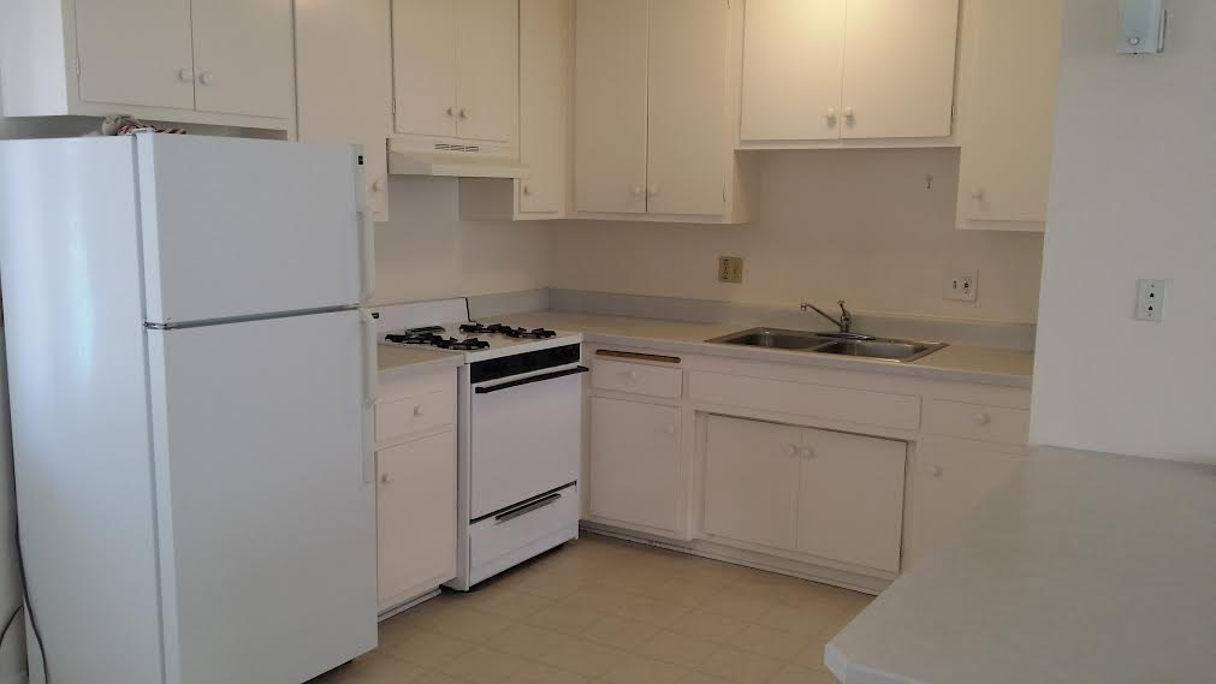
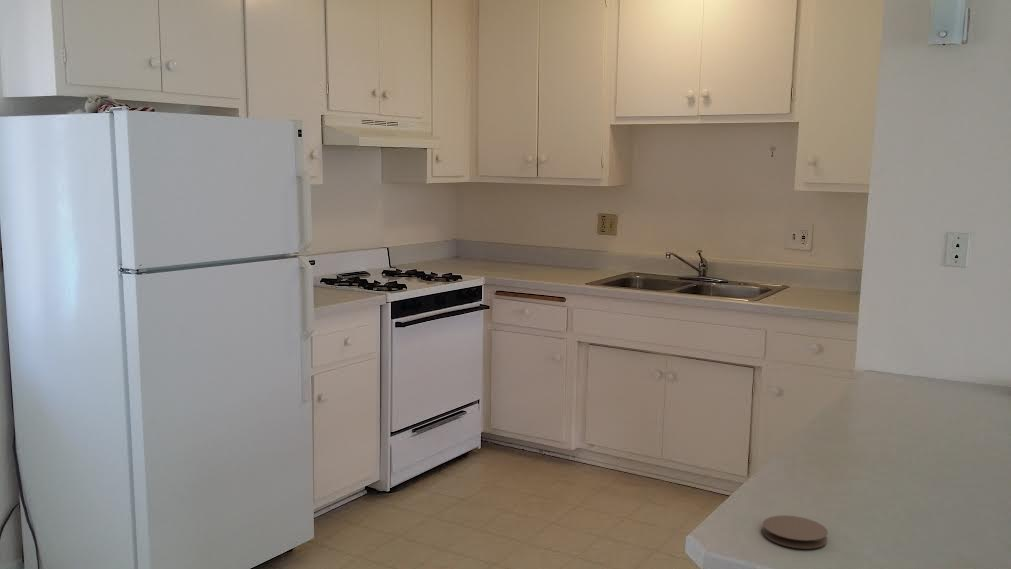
+ coaster (794, 531)
